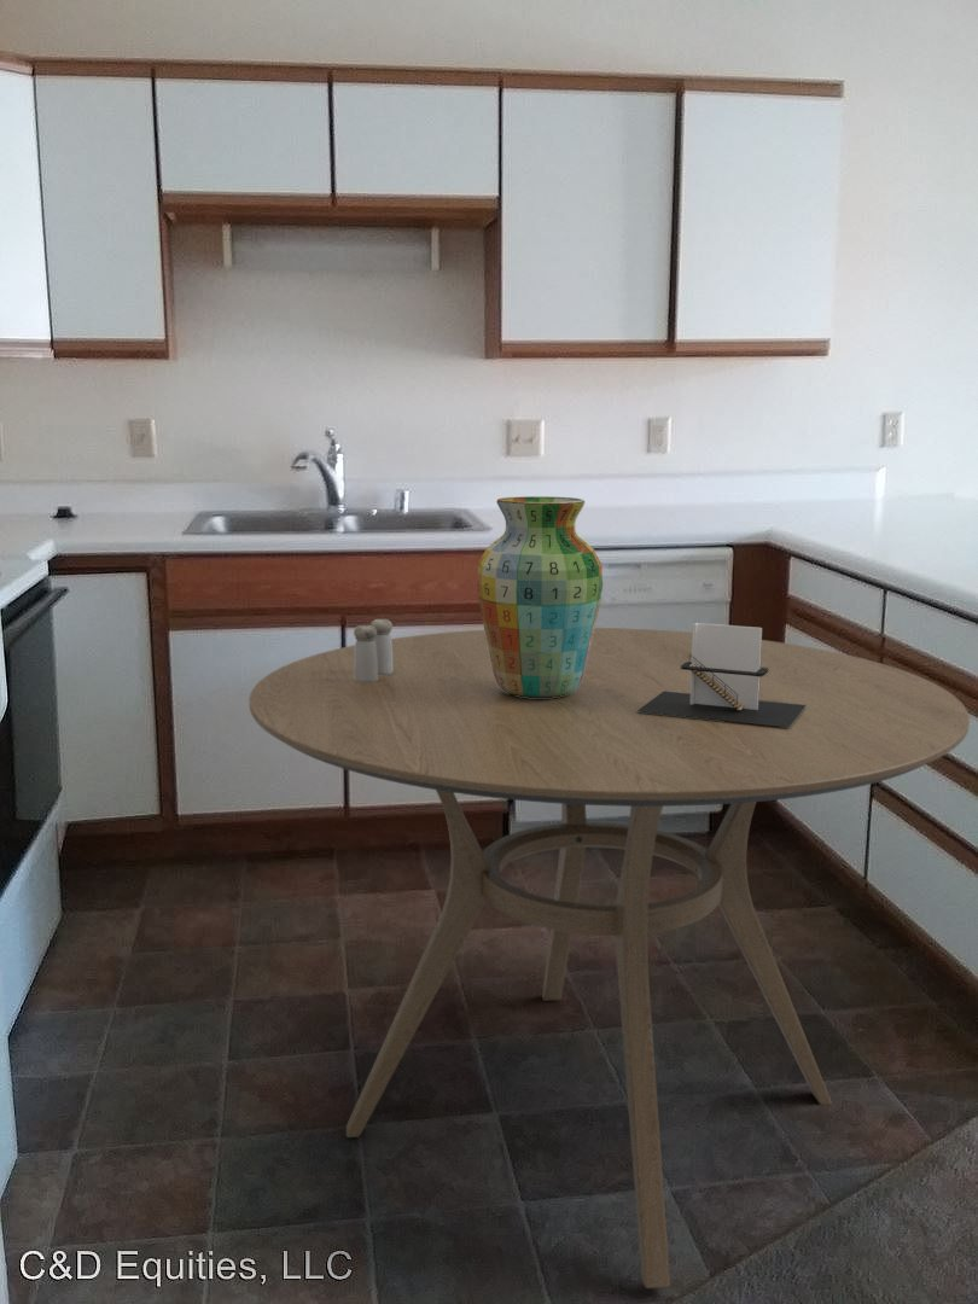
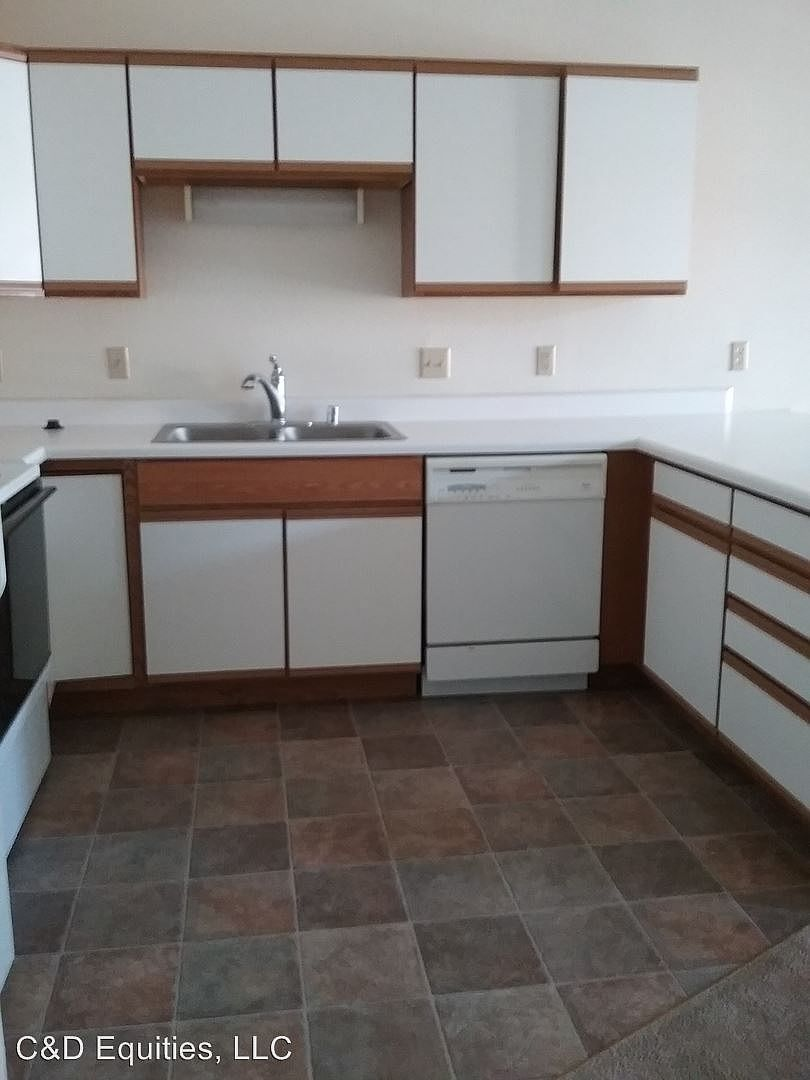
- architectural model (723, 666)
- vase (539, 595)
- salt and pepper shaker (373, 648)
- dining table (594, 908)
